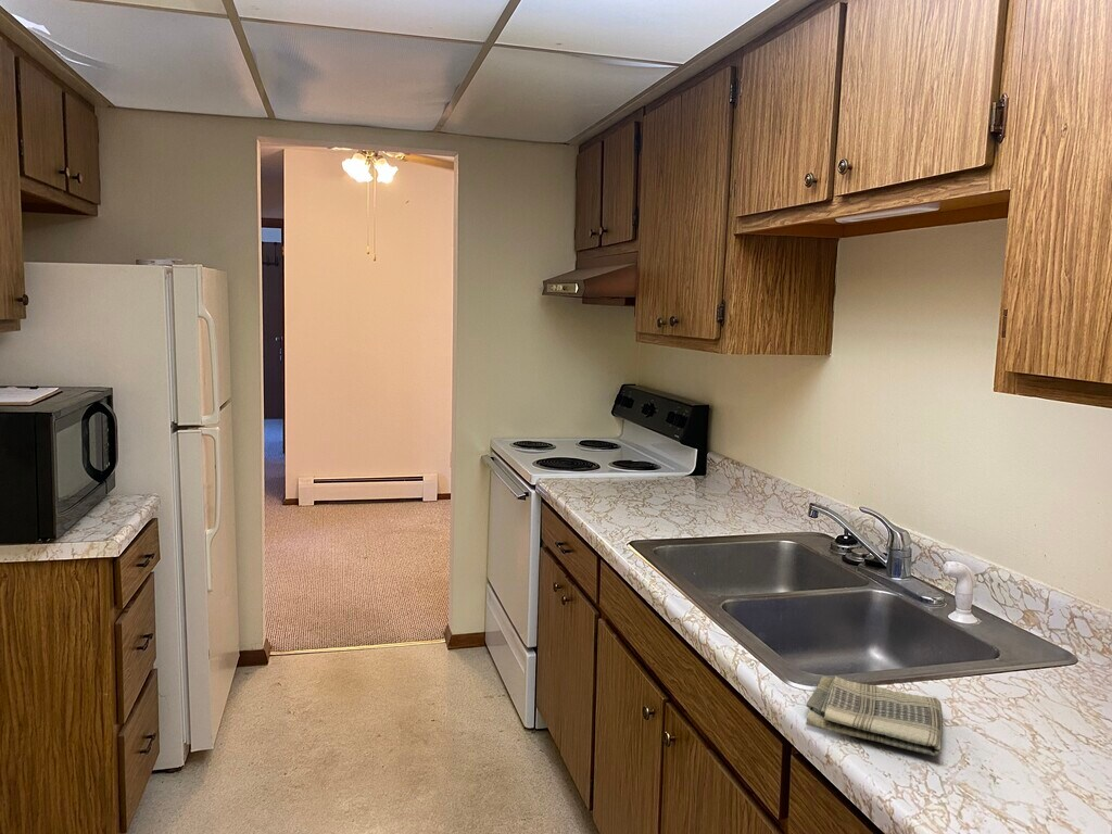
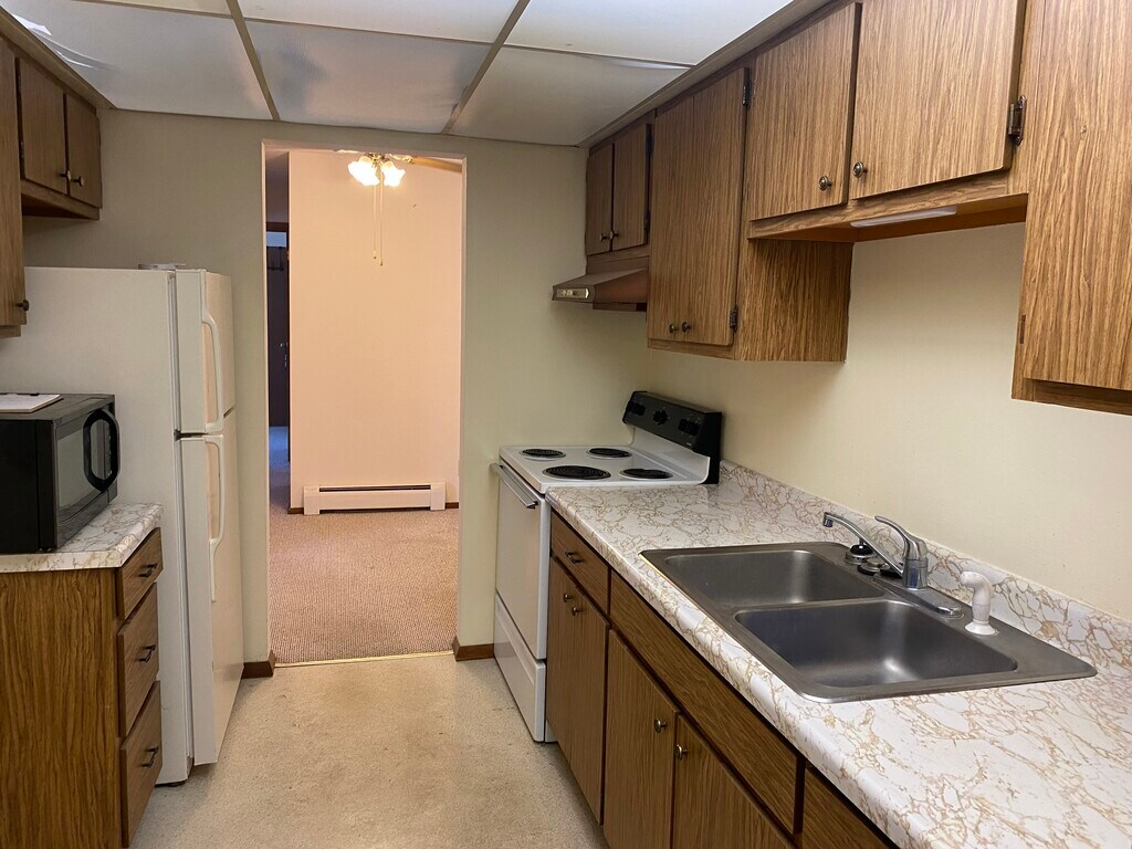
- dish towel (874, 708)
